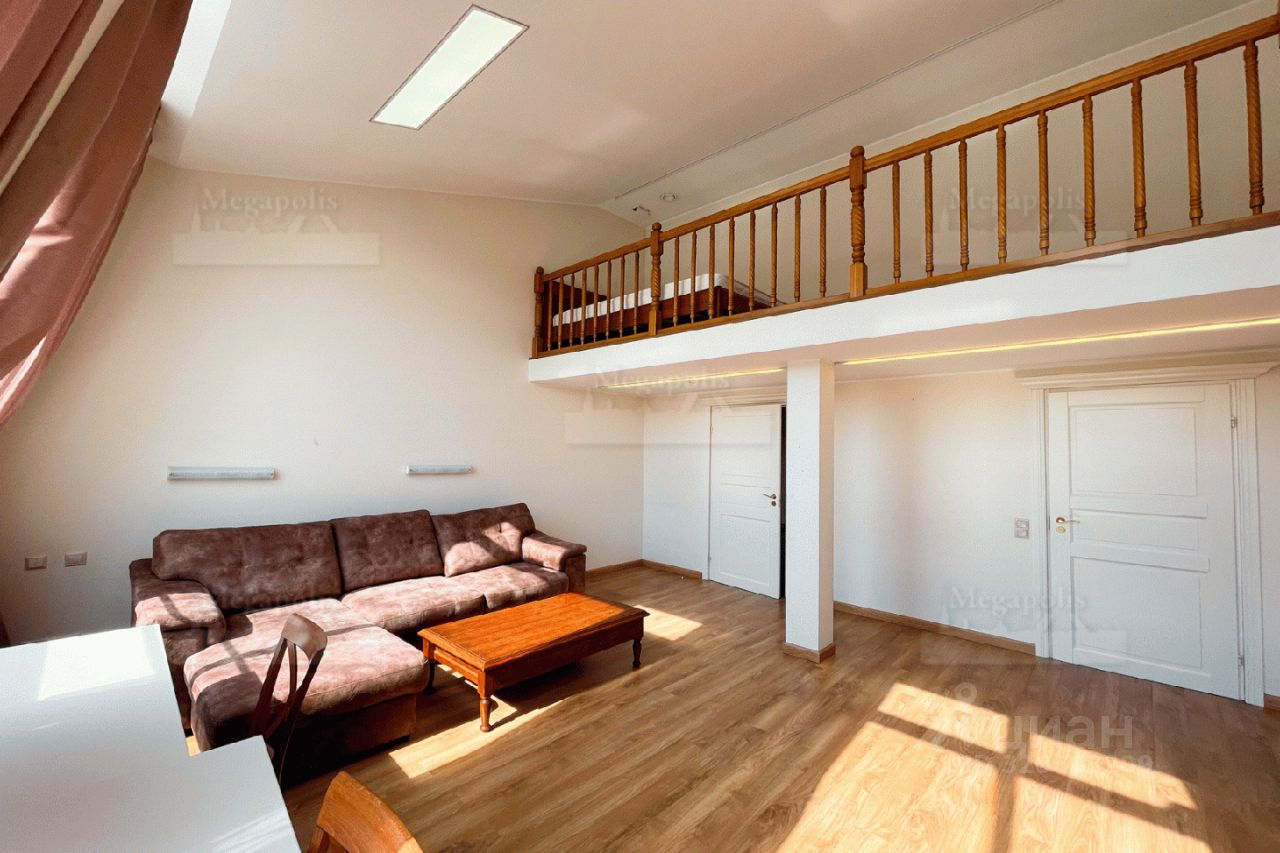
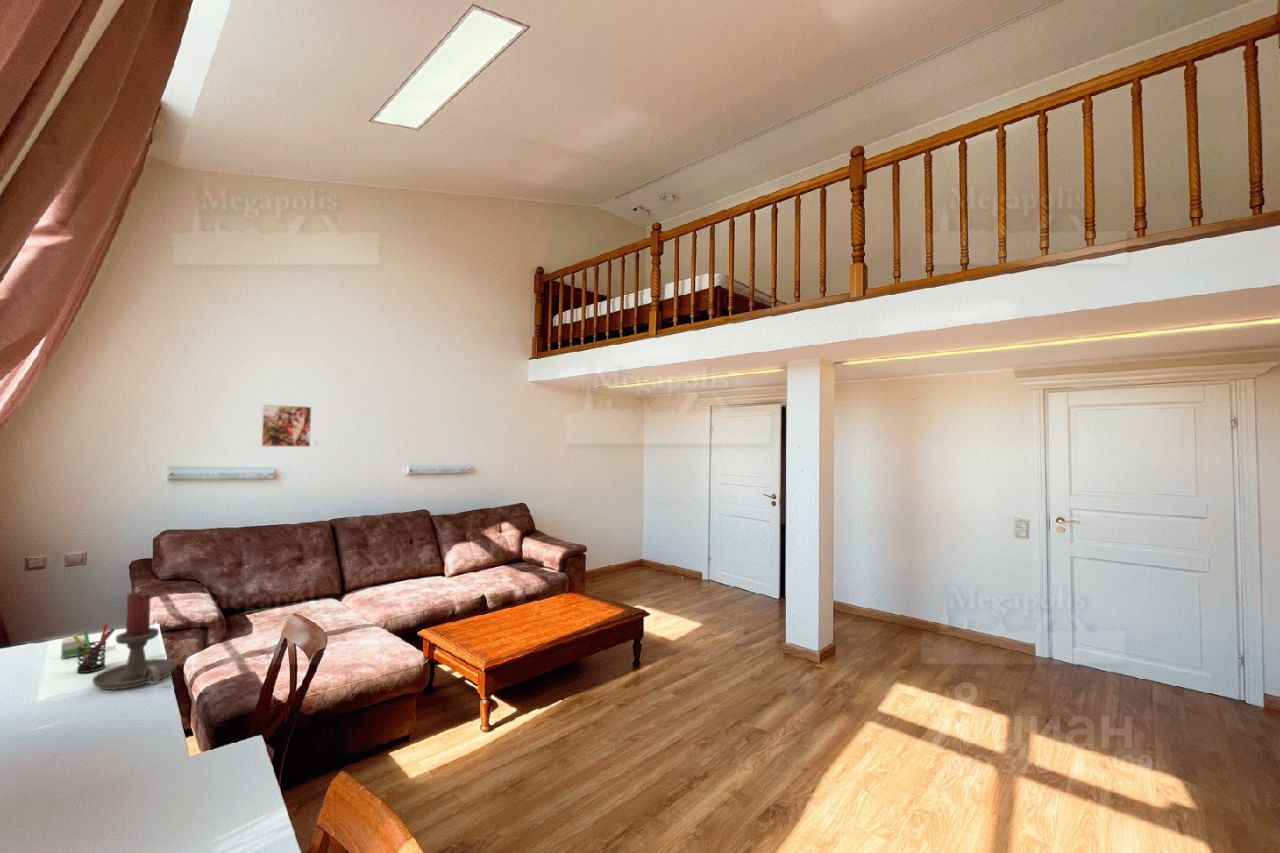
+ small box (74, 646)
+ candle holder (141, 636)
+ pen holder (92, 647)
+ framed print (286, 426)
